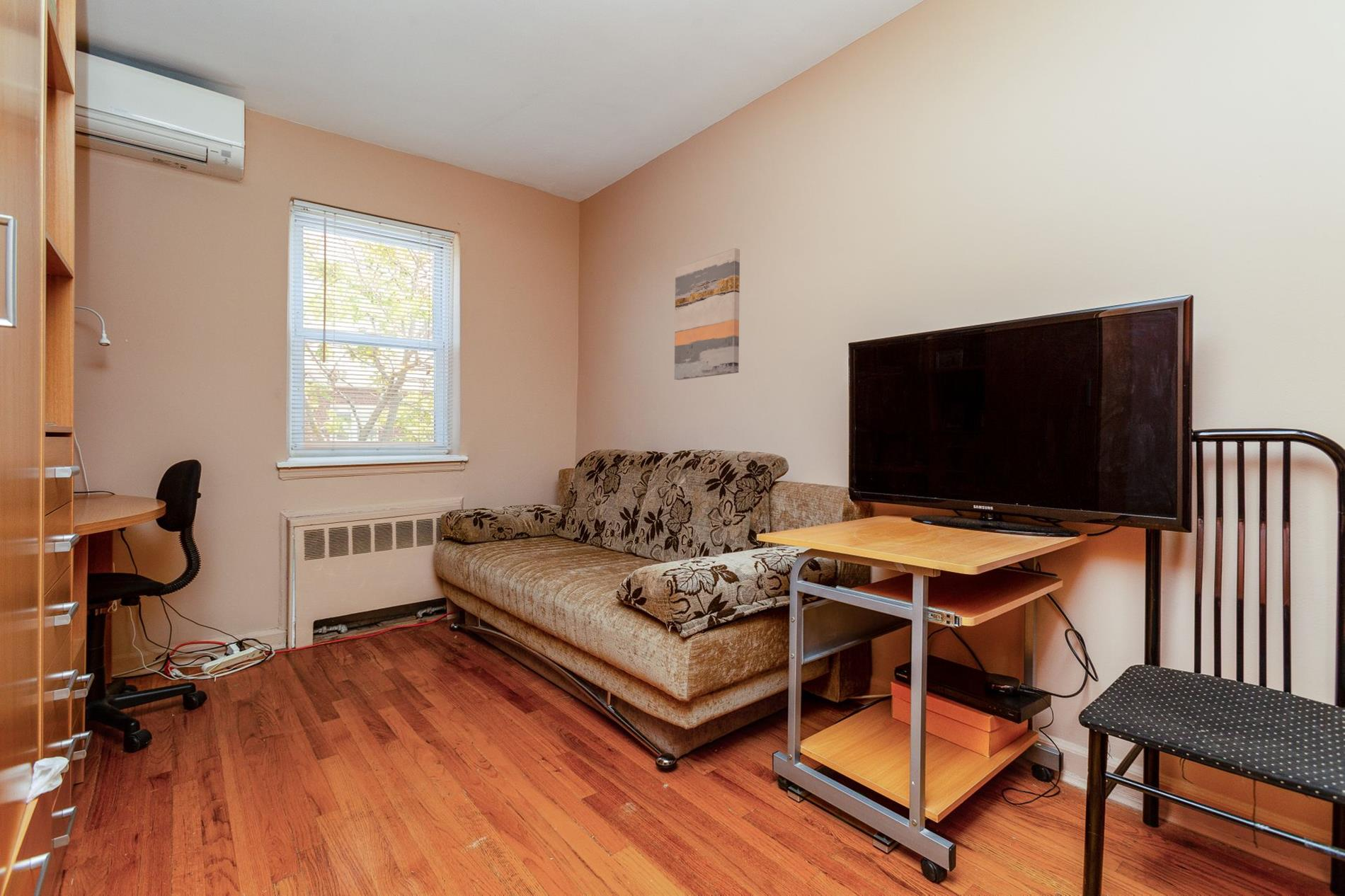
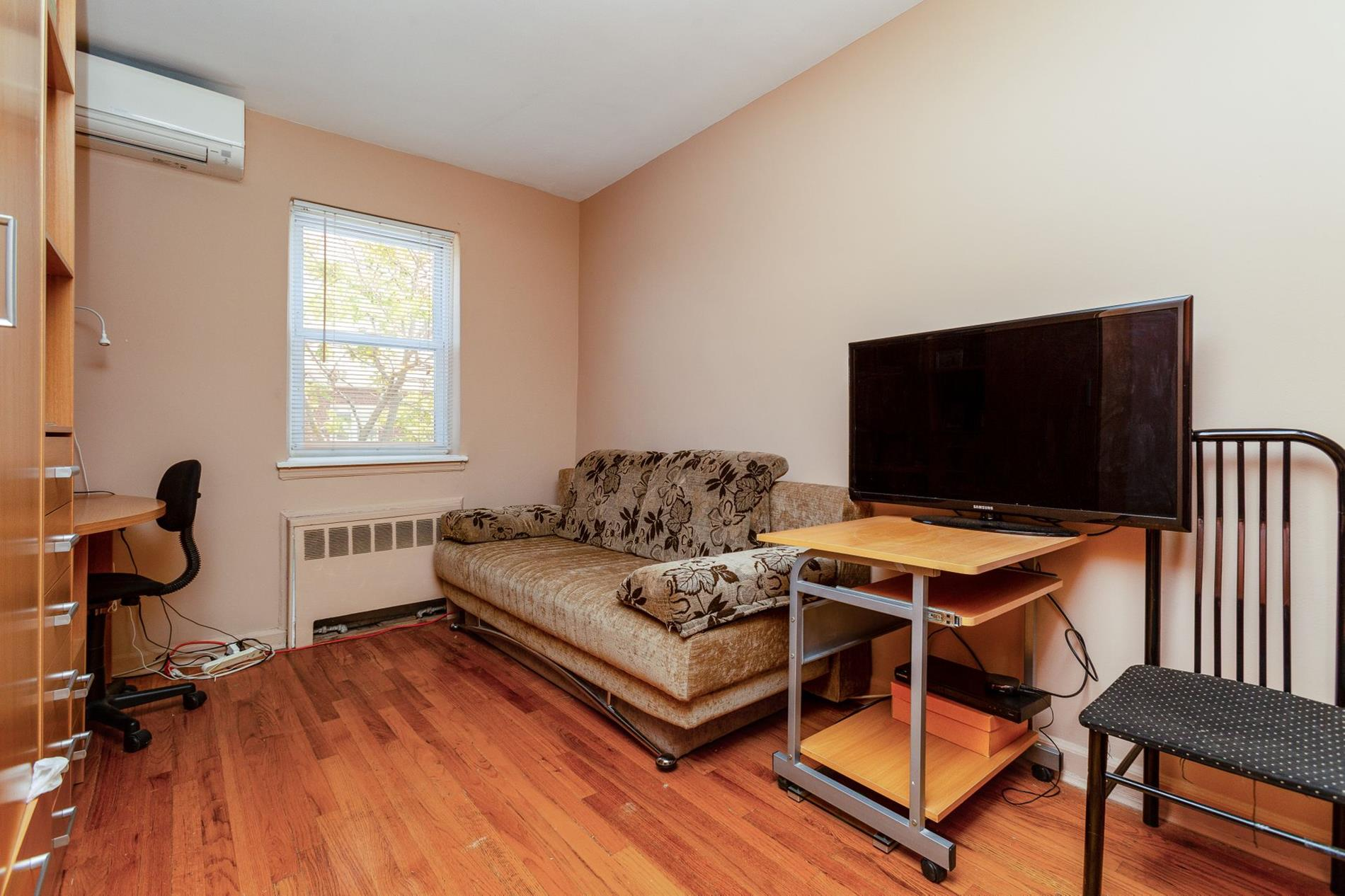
- wall art (705, 318)
